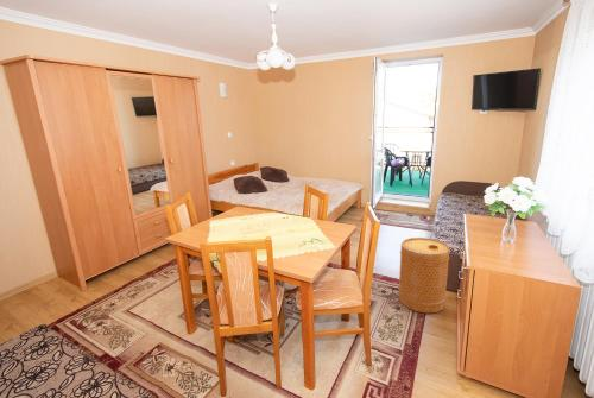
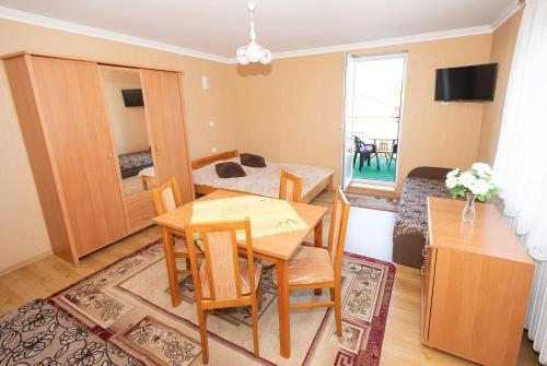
- basket (422, 273)
